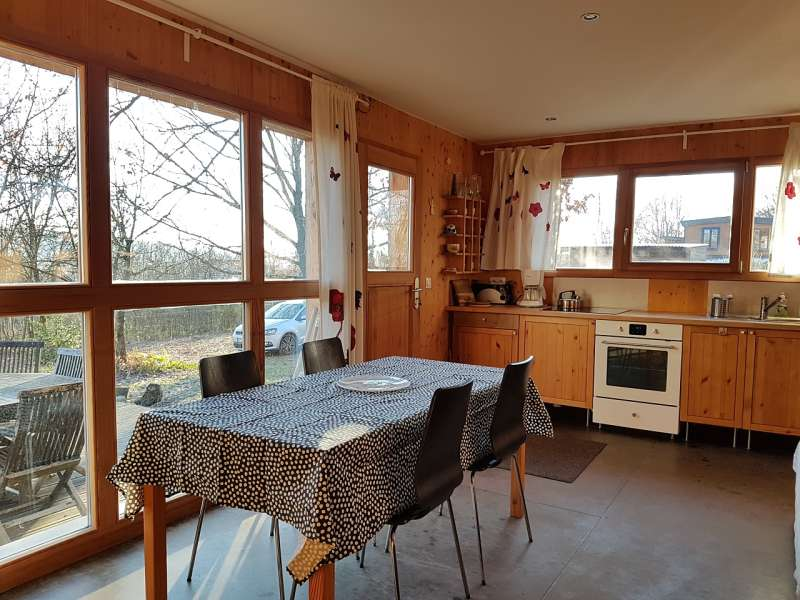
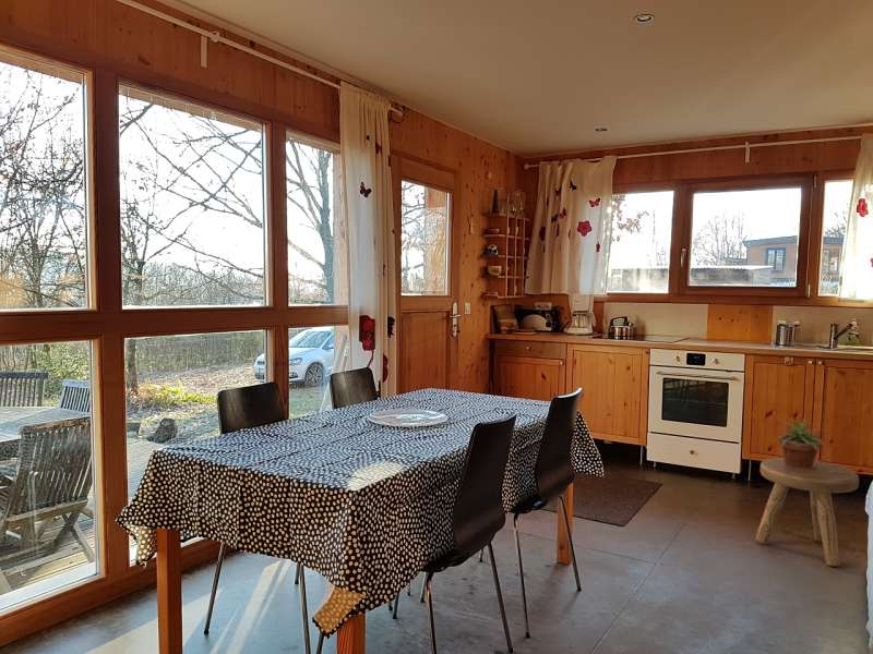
+ potted plant (798, 440)
+ stool (811, 509)
